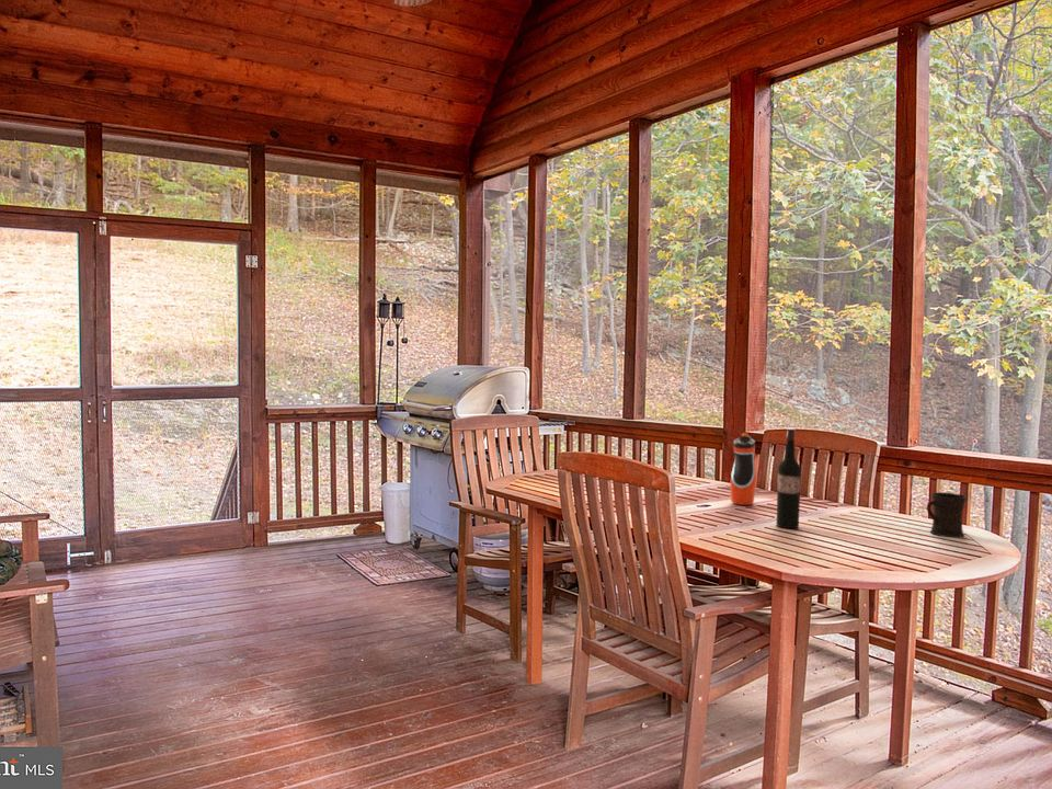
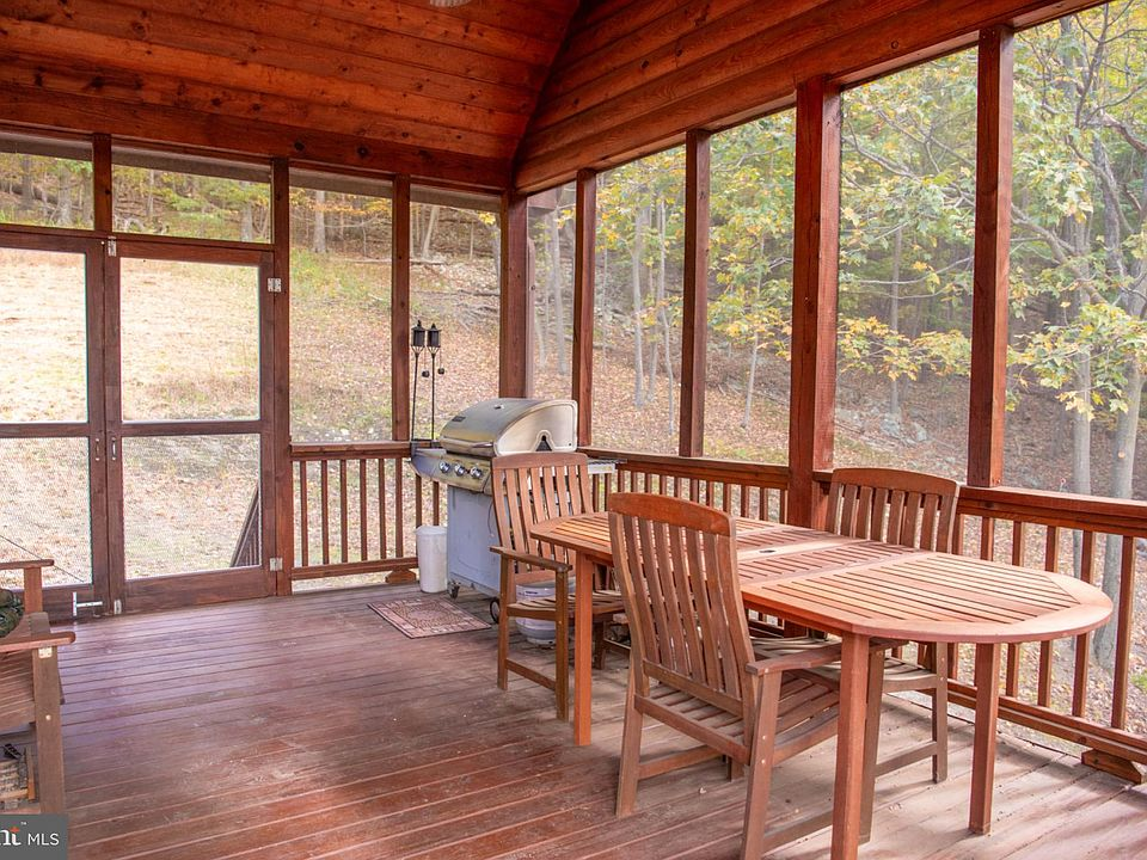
- mug (946, 514)
- wine bottle (789, 477)
- water bottle (743, 468)
